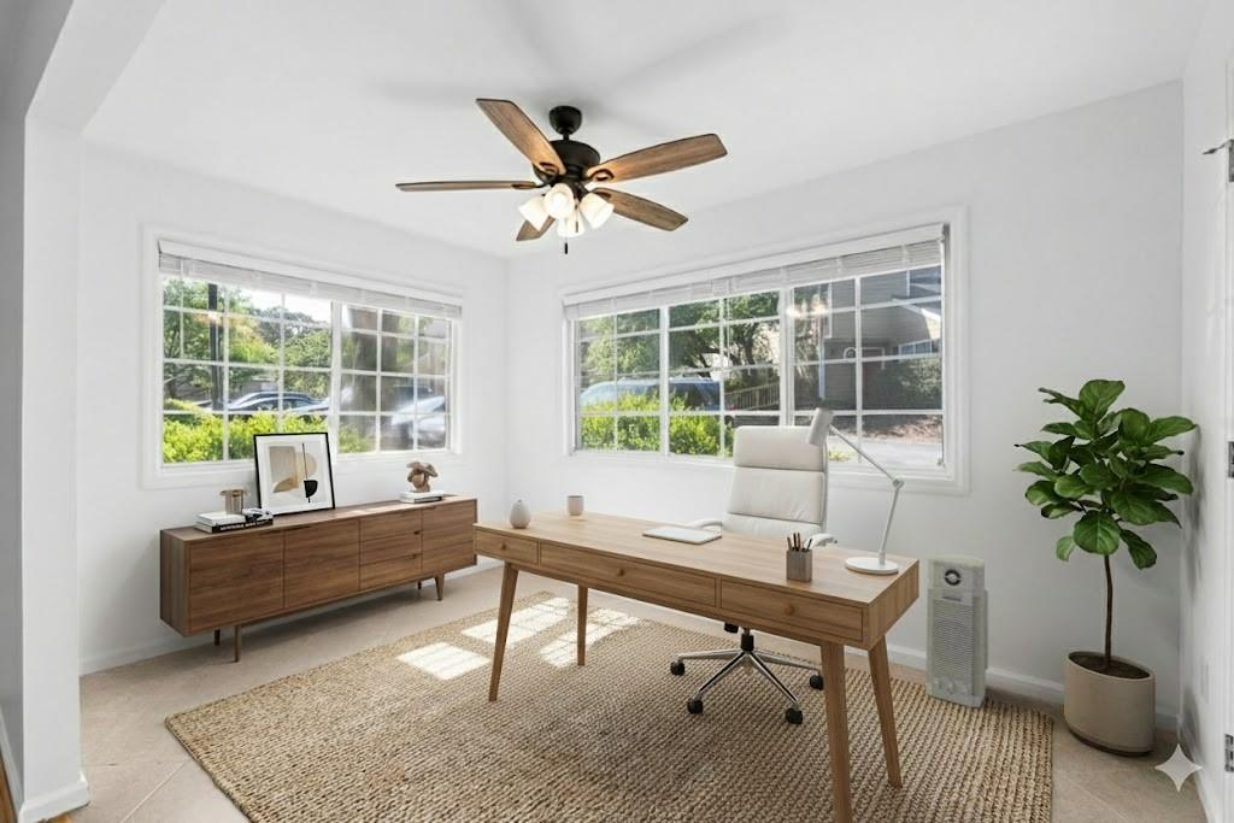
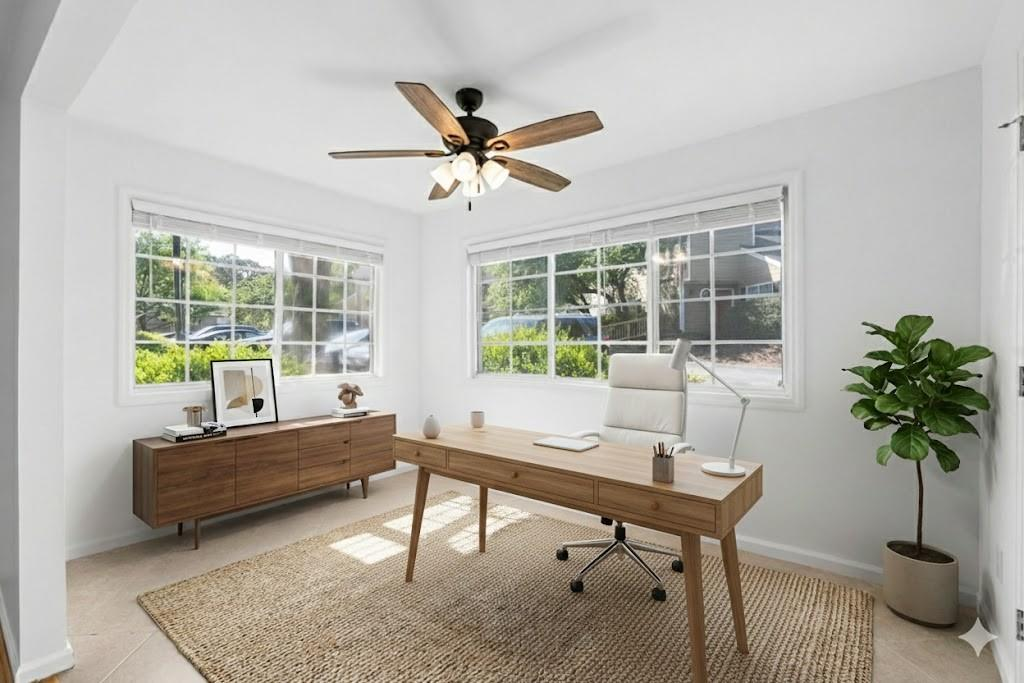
- air purifier (958, 623)
